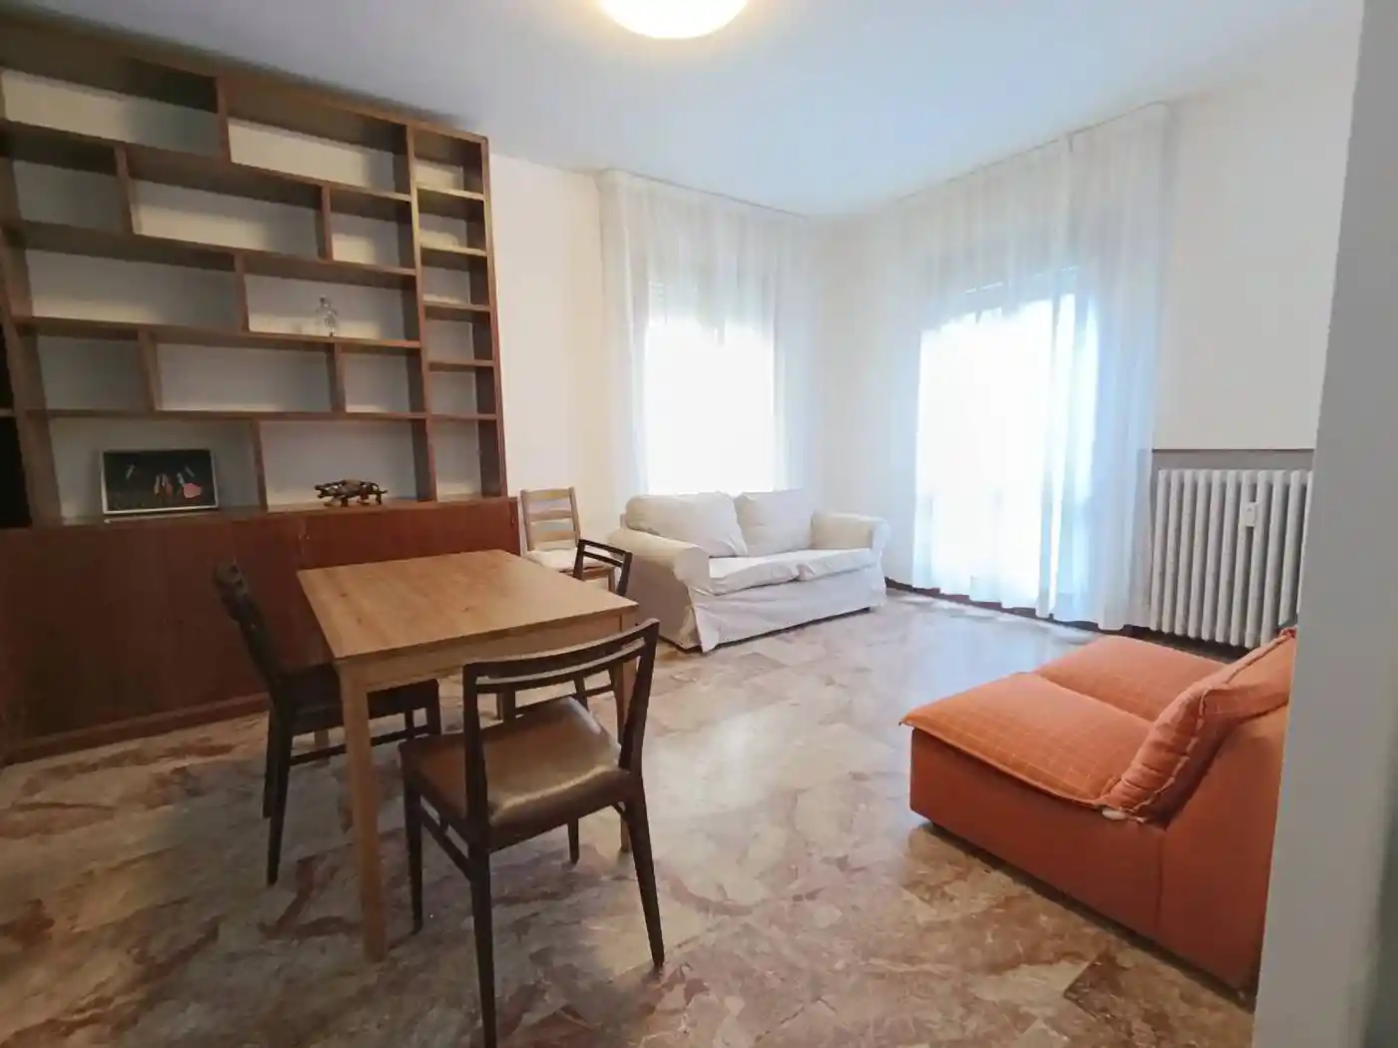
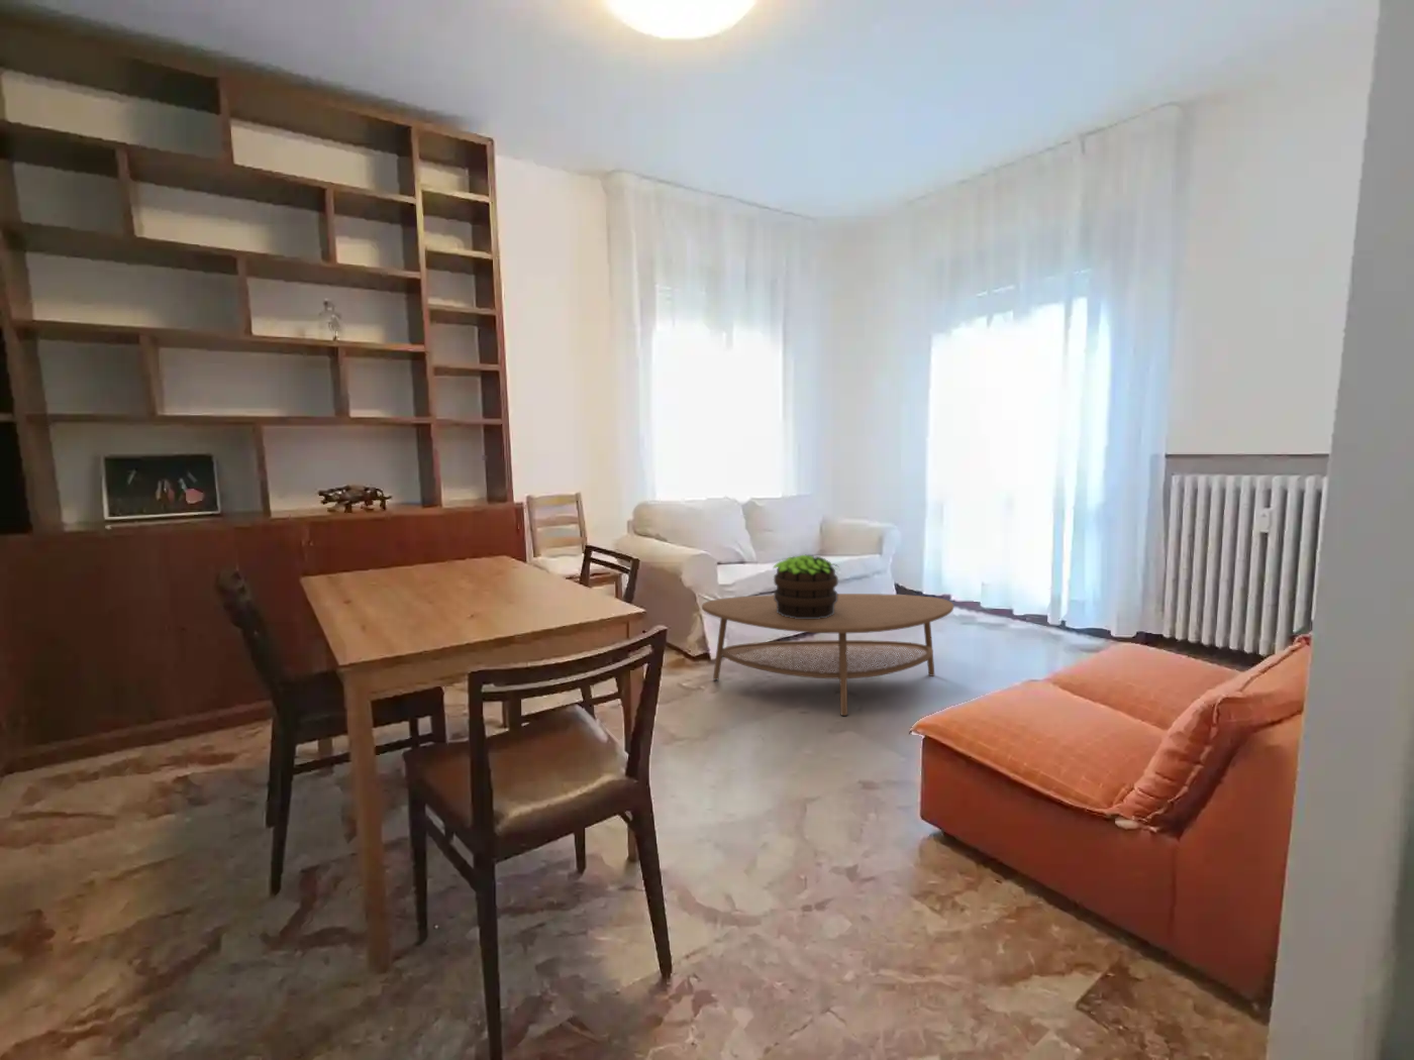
+ potted plant (805, 583)
+ coffee table (832, 649)
